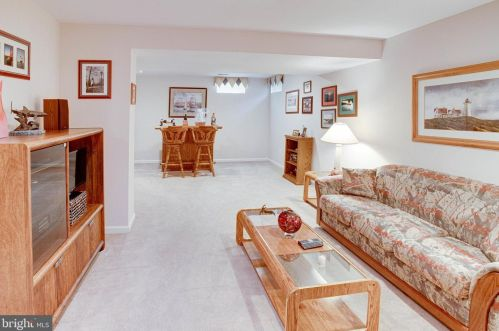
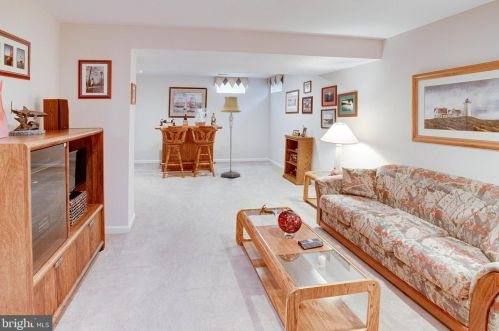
+ floor lamp (230, 137)
